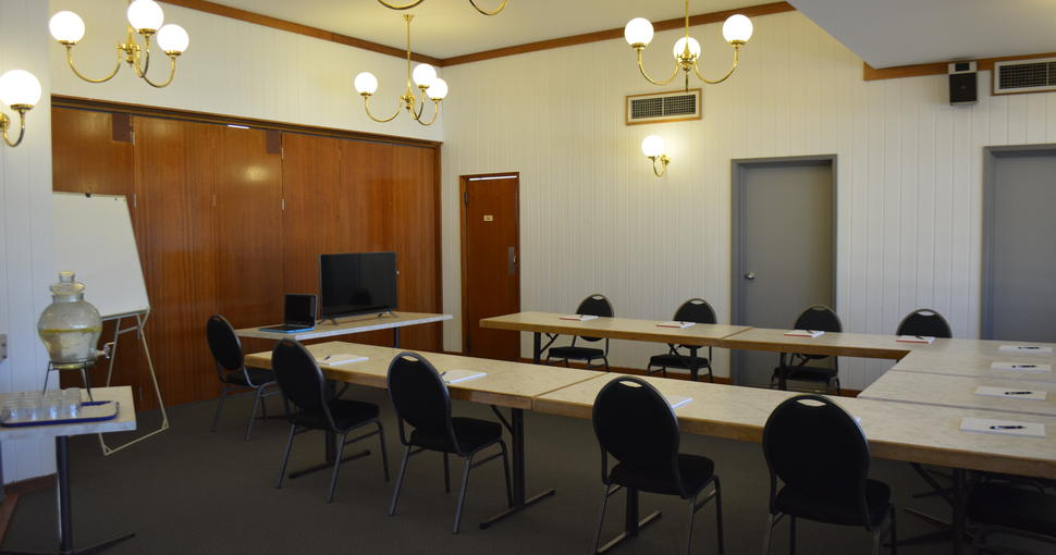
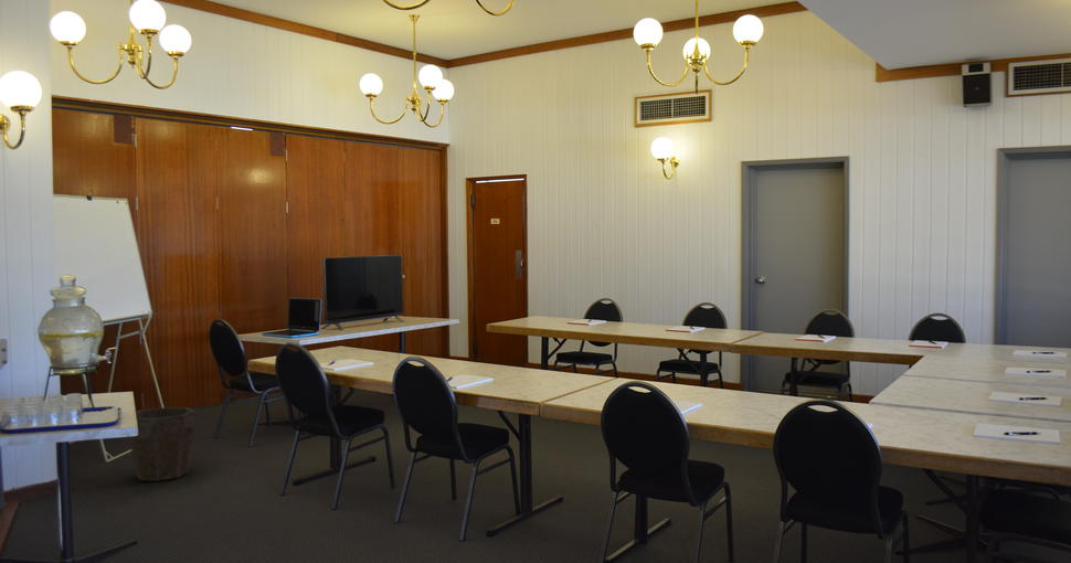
+ waste bin (161, 444)
